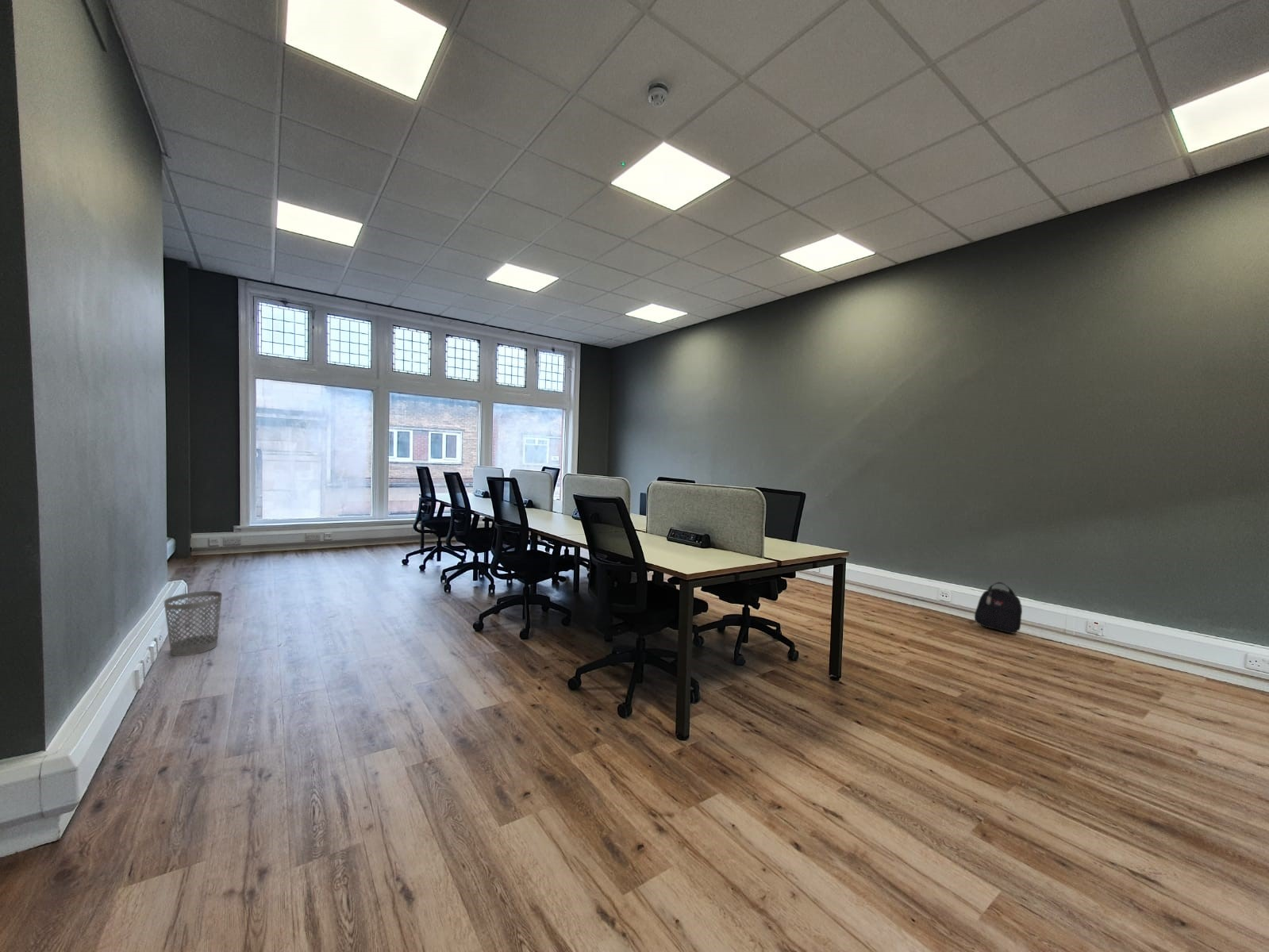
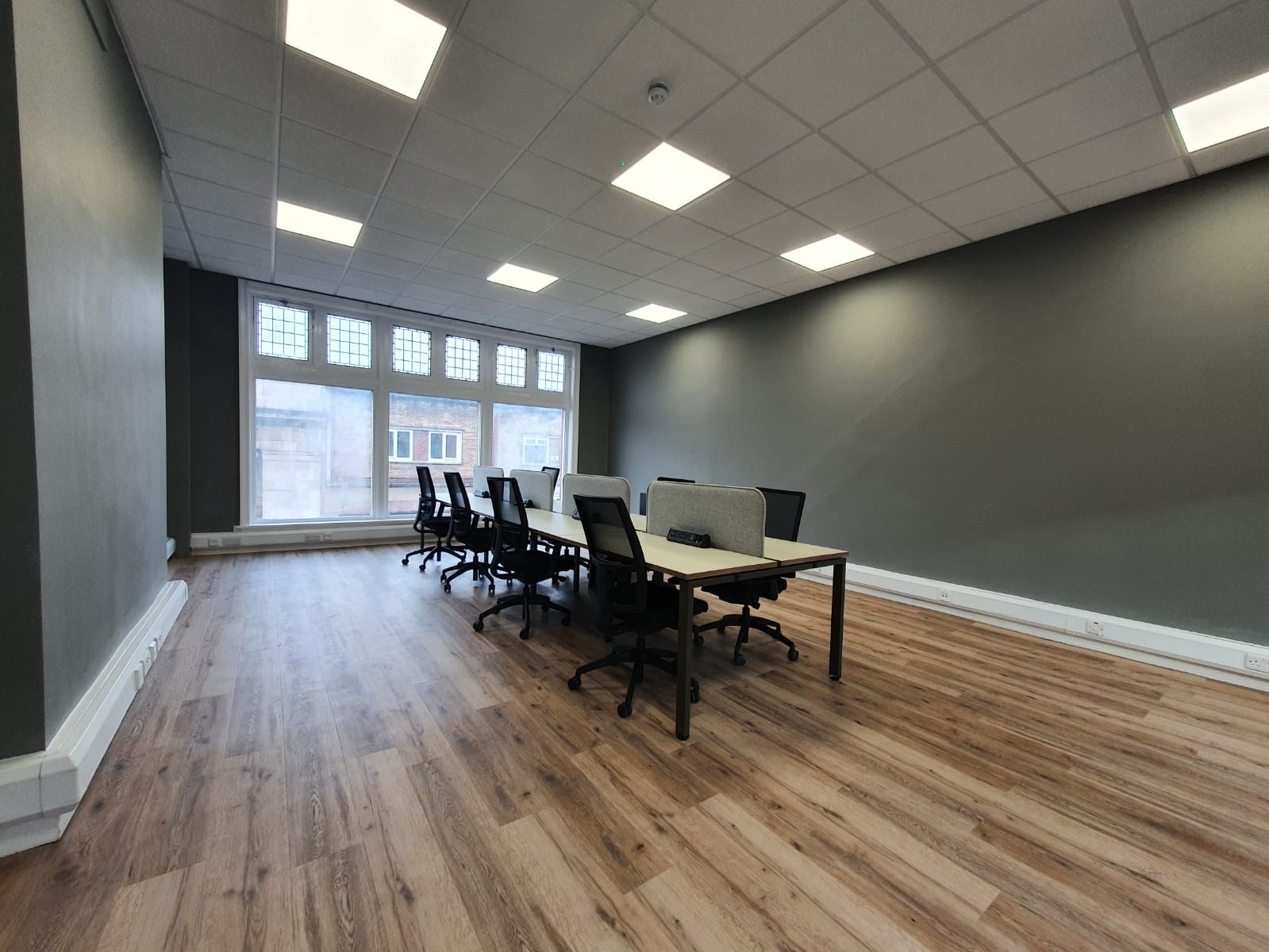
- wastebasket (194, 623)
- backpack (998, 606)
